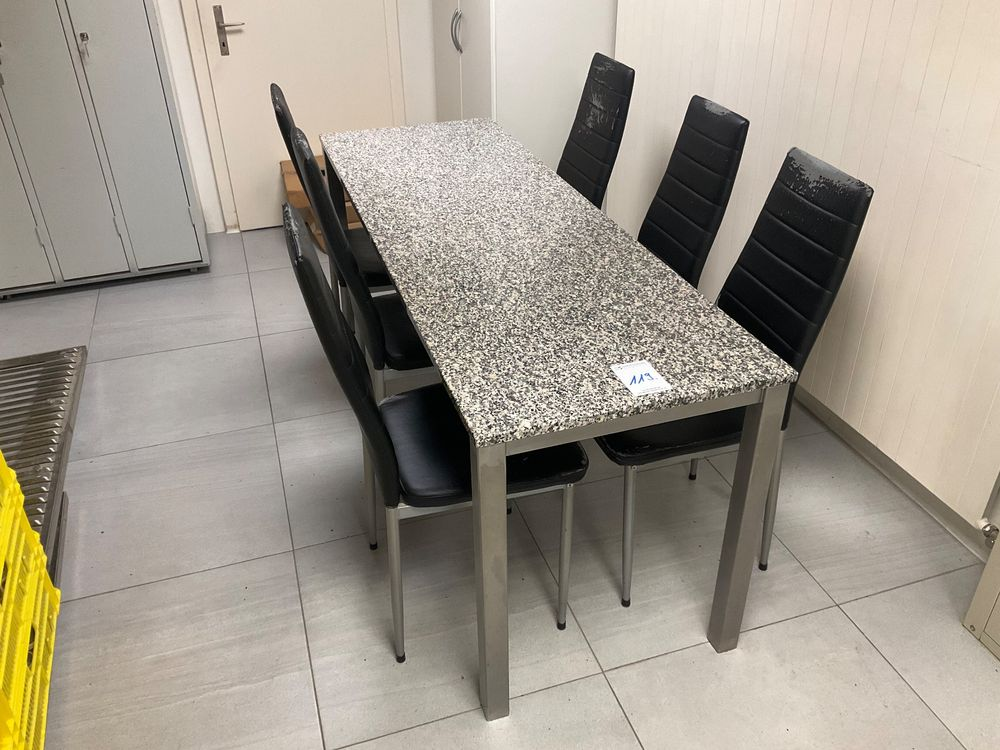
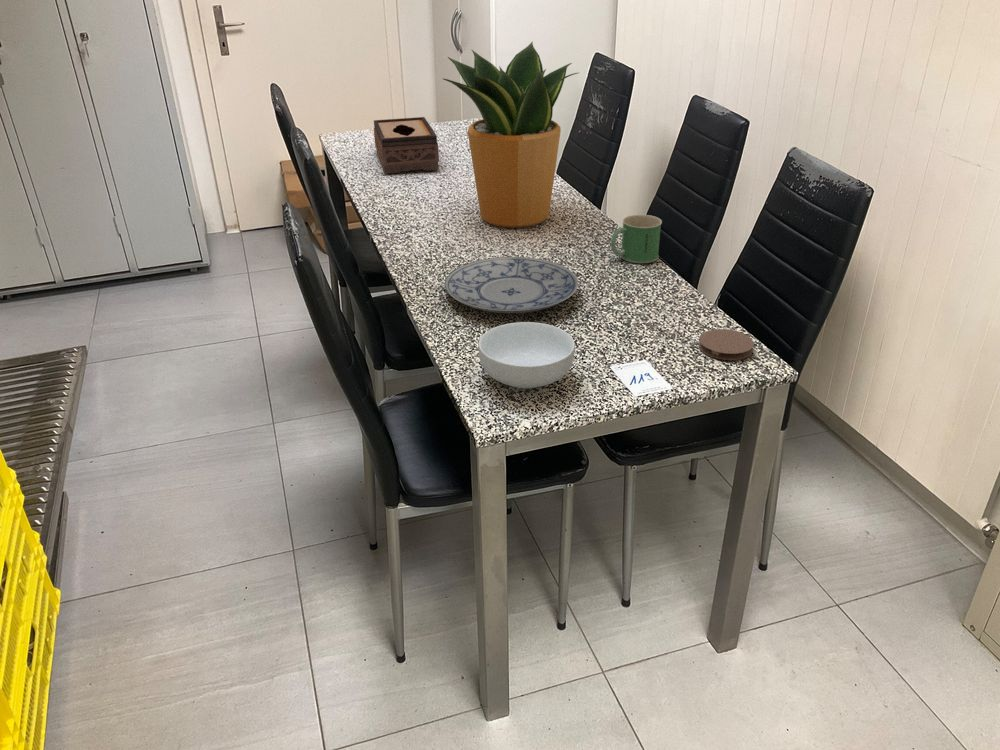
+ plate (511, 288)
+ tissue box (405, 144)
+ cereal bowl (526, 360)
+ potted plant (505, 138)
+ coaster (725, 344)
+ mug (634, 239)
